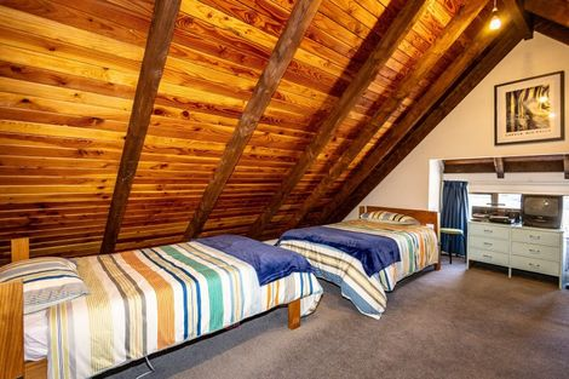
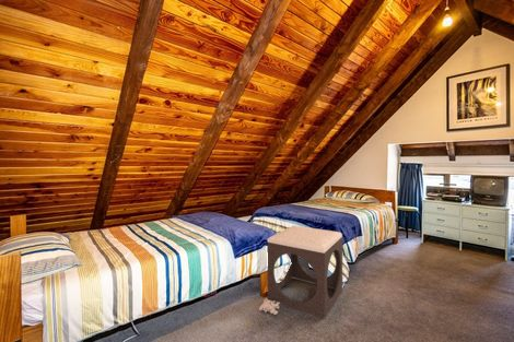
+ plush toy (265, 311)
+ footstool (307, 261)
